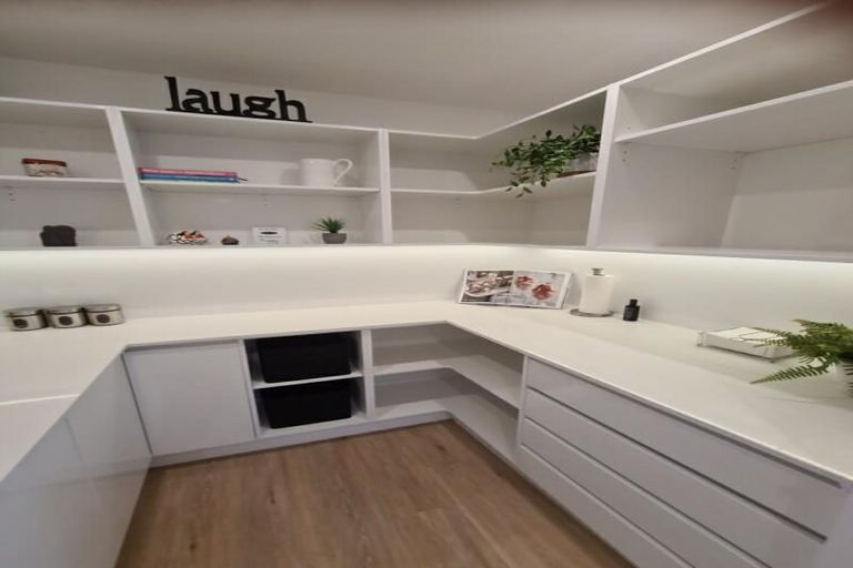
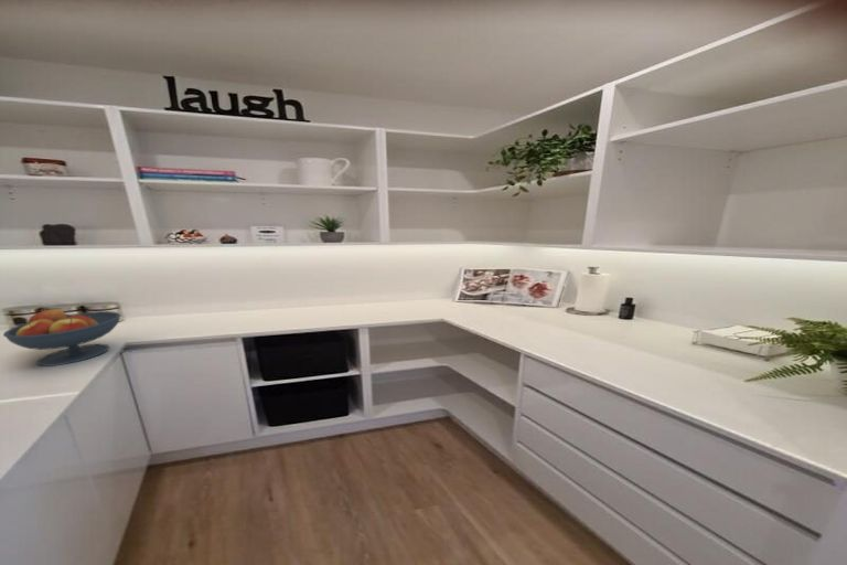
+ fruit bowl (69, 333)
